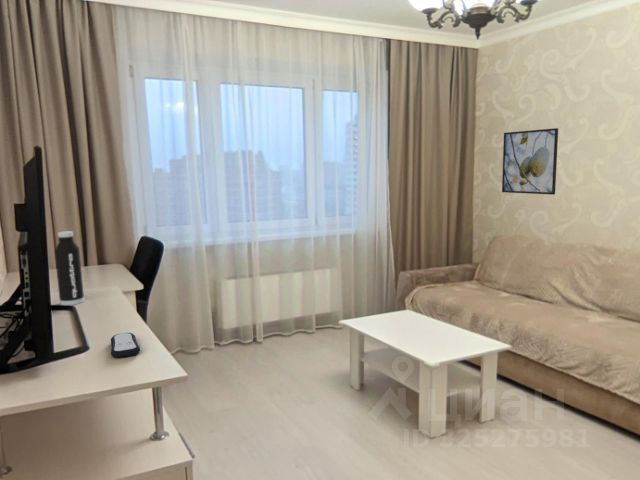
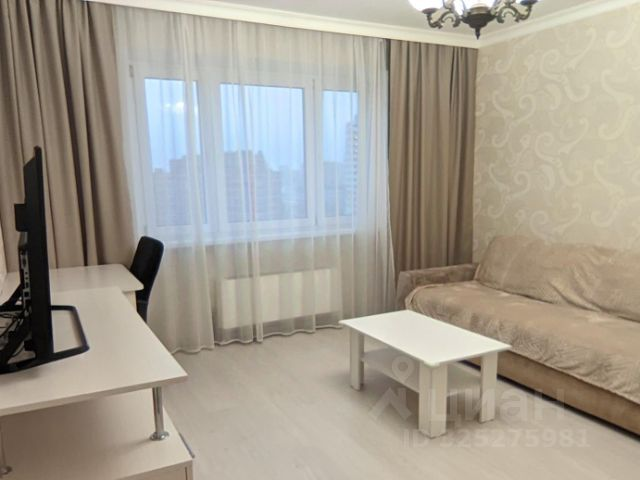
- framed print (528, 162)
- water bottle (68, 267)
- remote control (124, 344)
